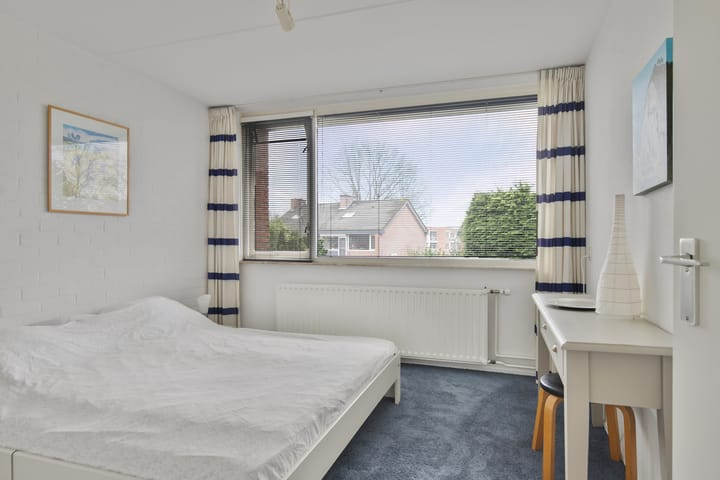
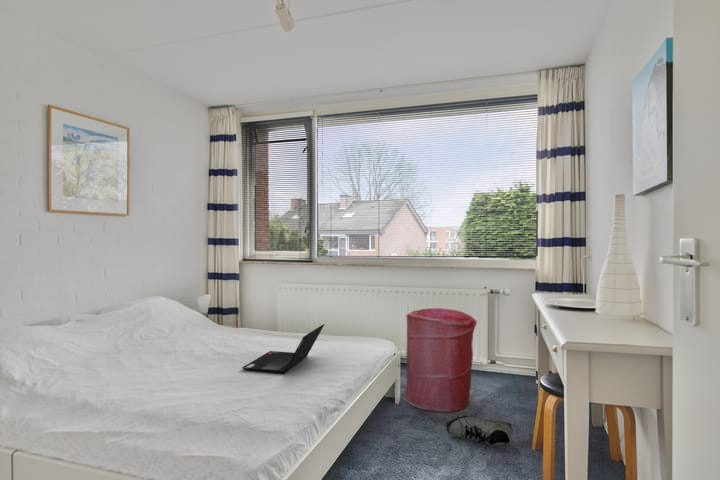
+ laptop computer (285, 352)
+ shoe (479, 432)
+ laundry hamper (439, 355)
